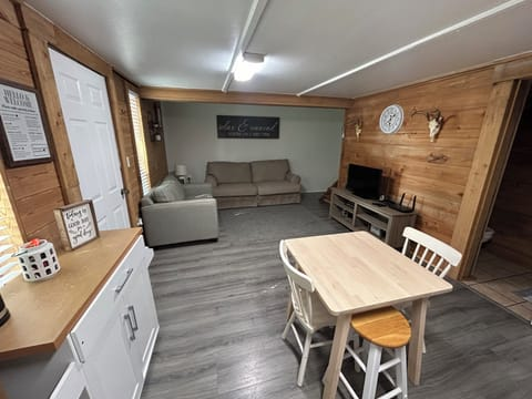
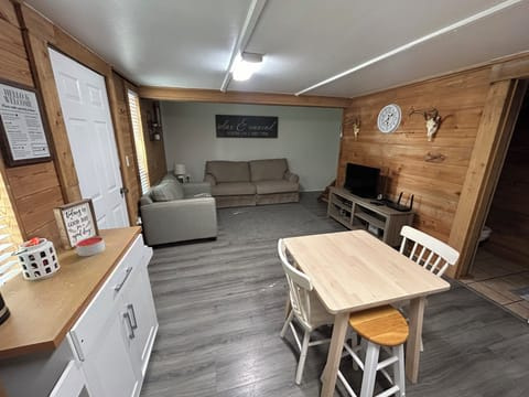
+ candle (90, 245)
